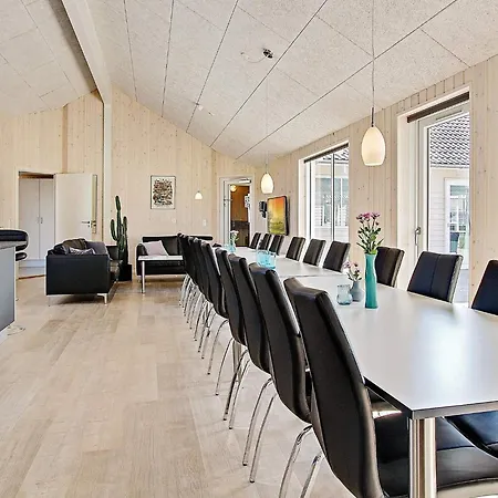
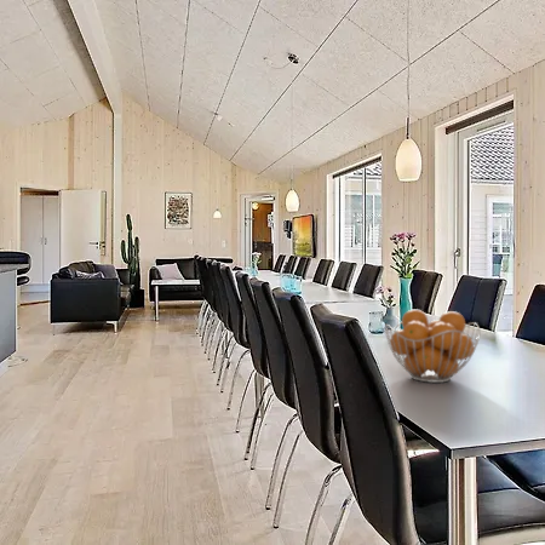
+ fruit basket (430, 344)
